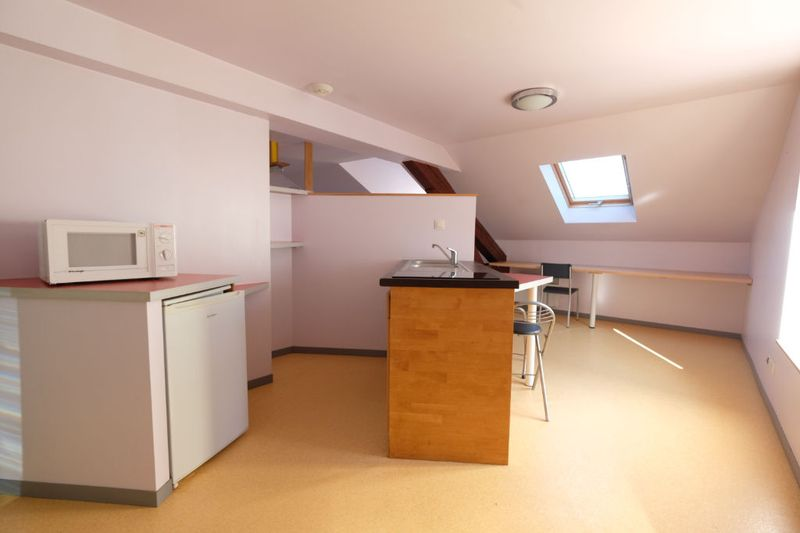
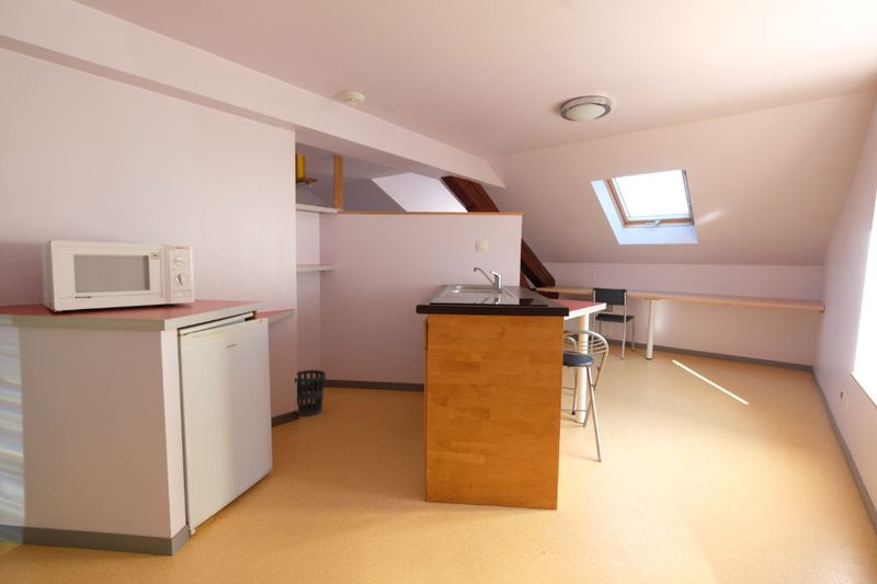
+ wastebasket (308, 393)
